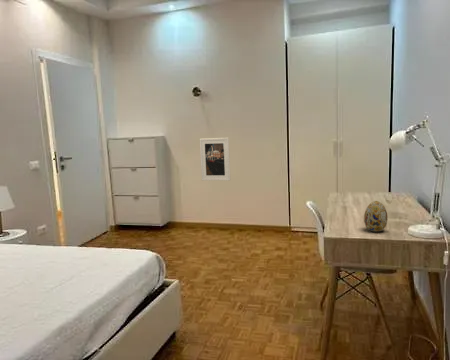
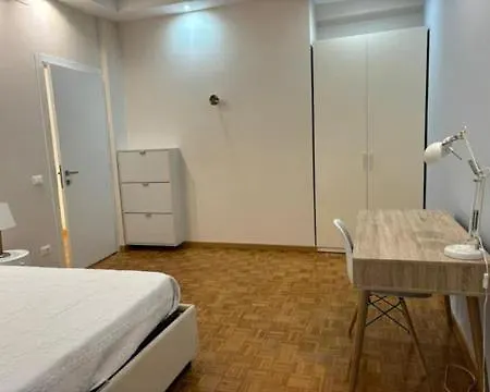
- decorative egg (375, 215)
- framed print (214, 159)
